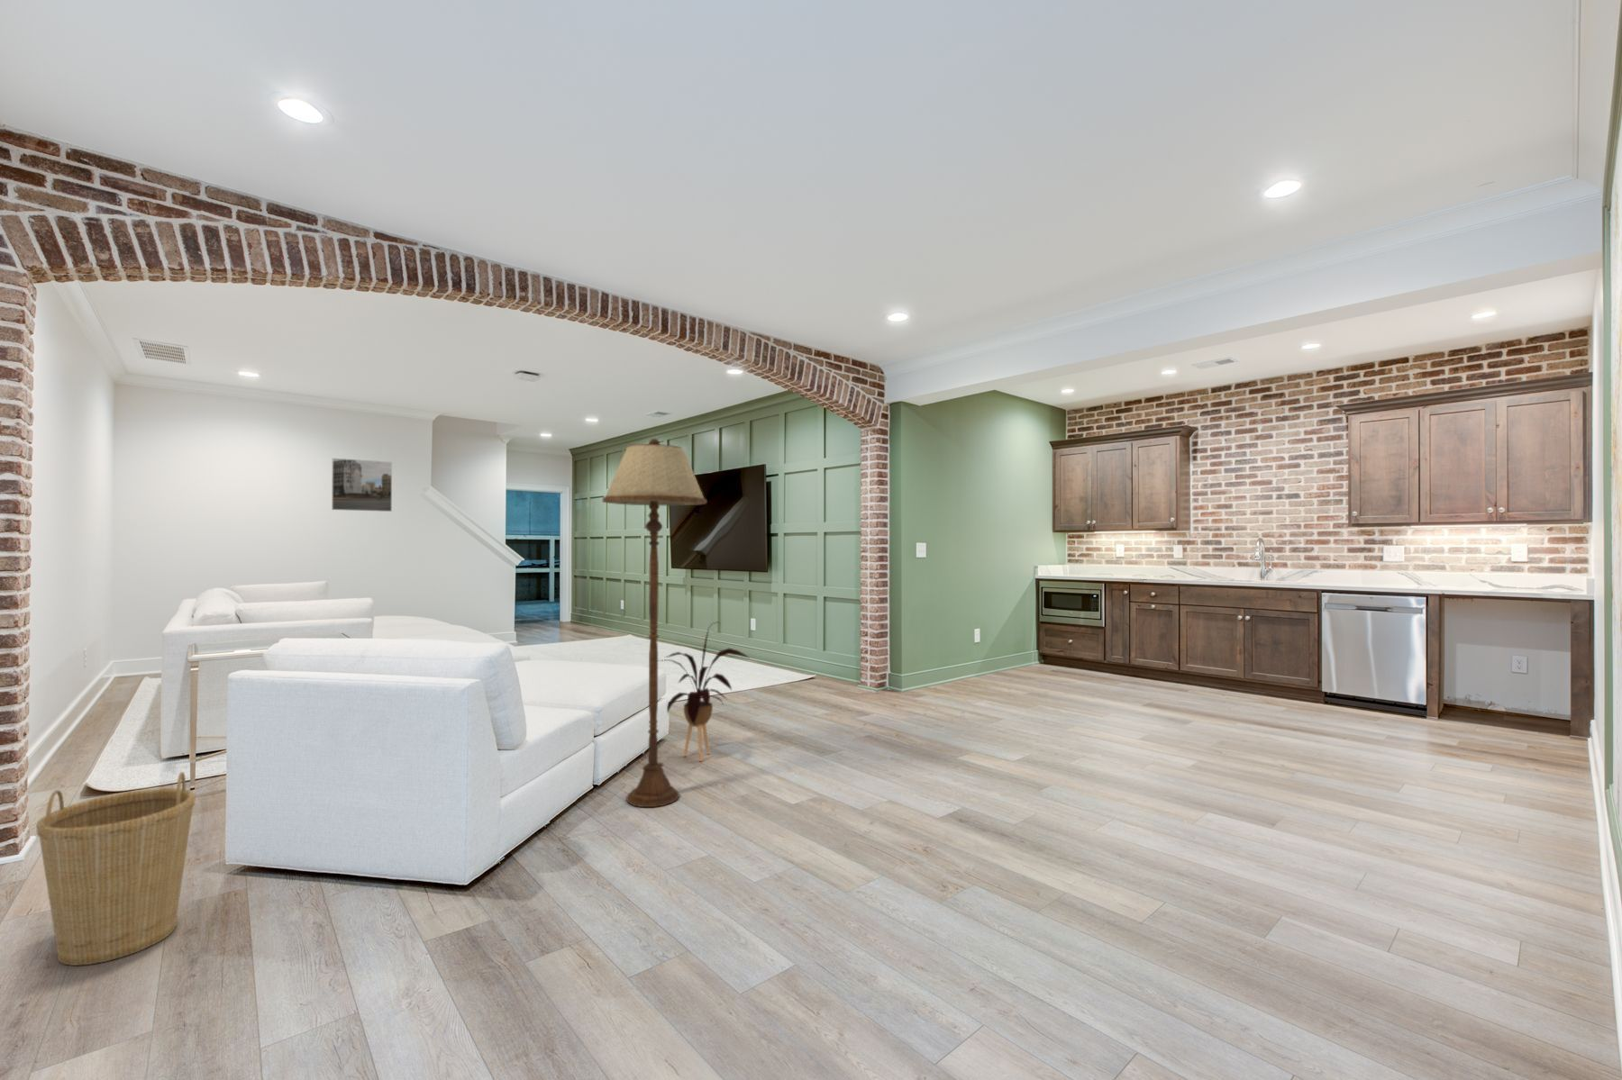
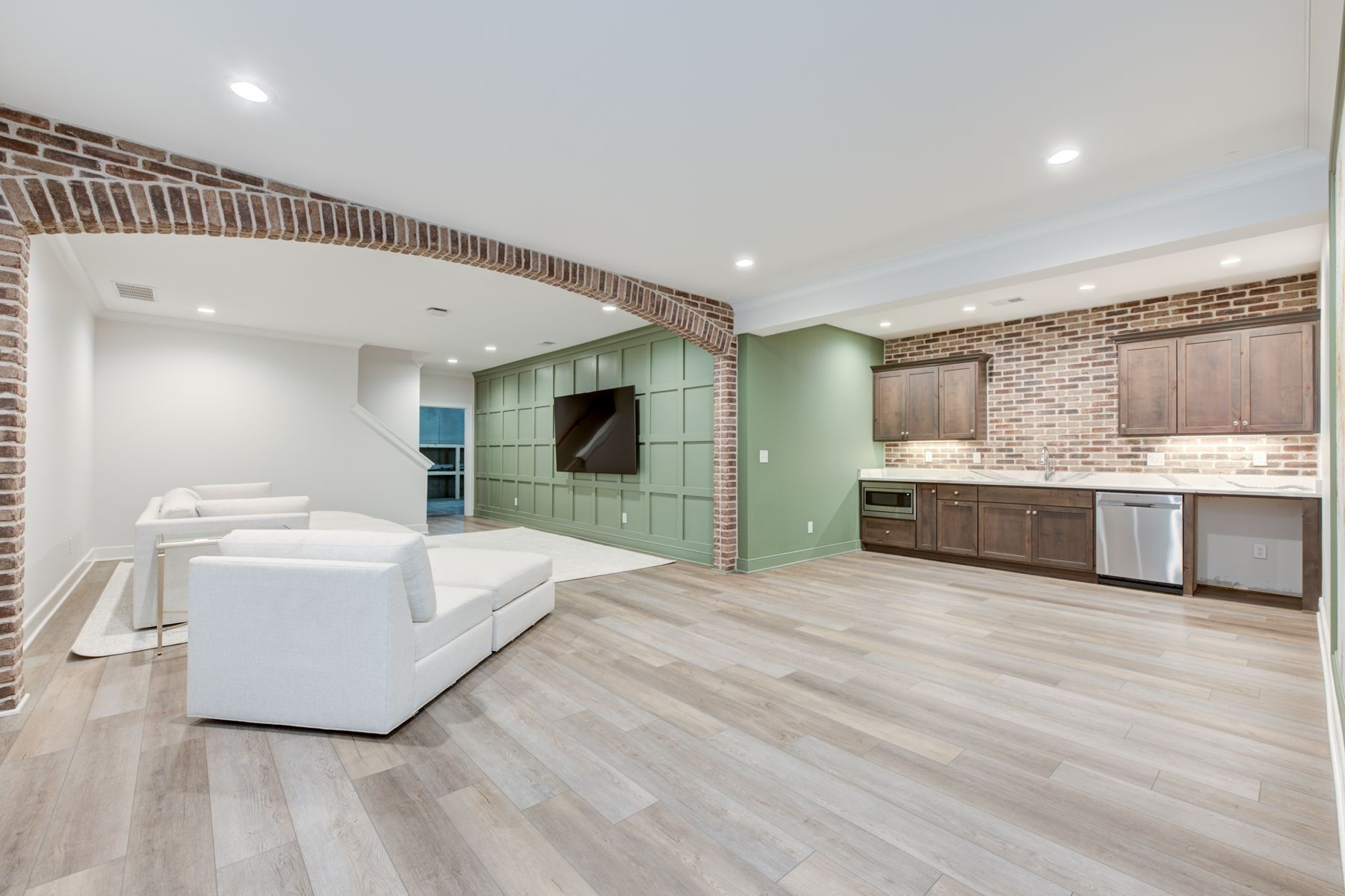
- house plant (699, 691)
- basket (119, 861)
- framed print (362, 485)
- floor lamp (654, 618)
